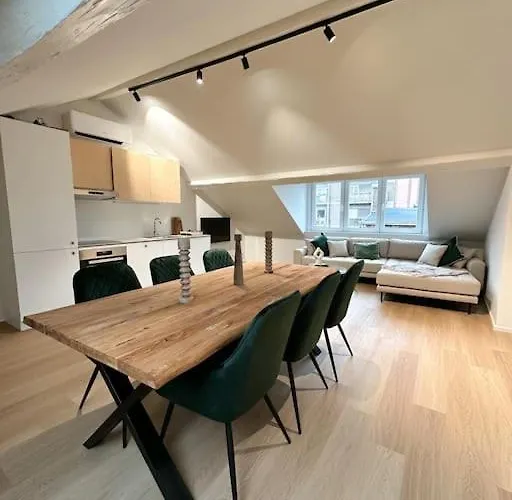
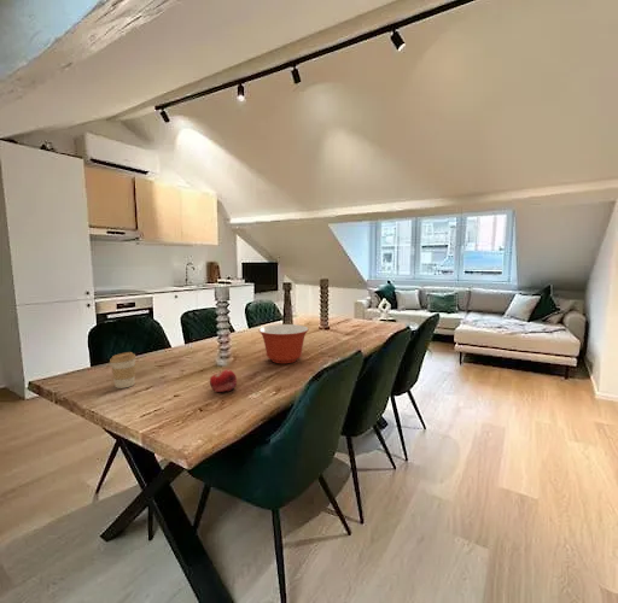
+ mixing bowl (284, 344)
+ coffee cup (123, 369)
+ fruit (223, 380)
